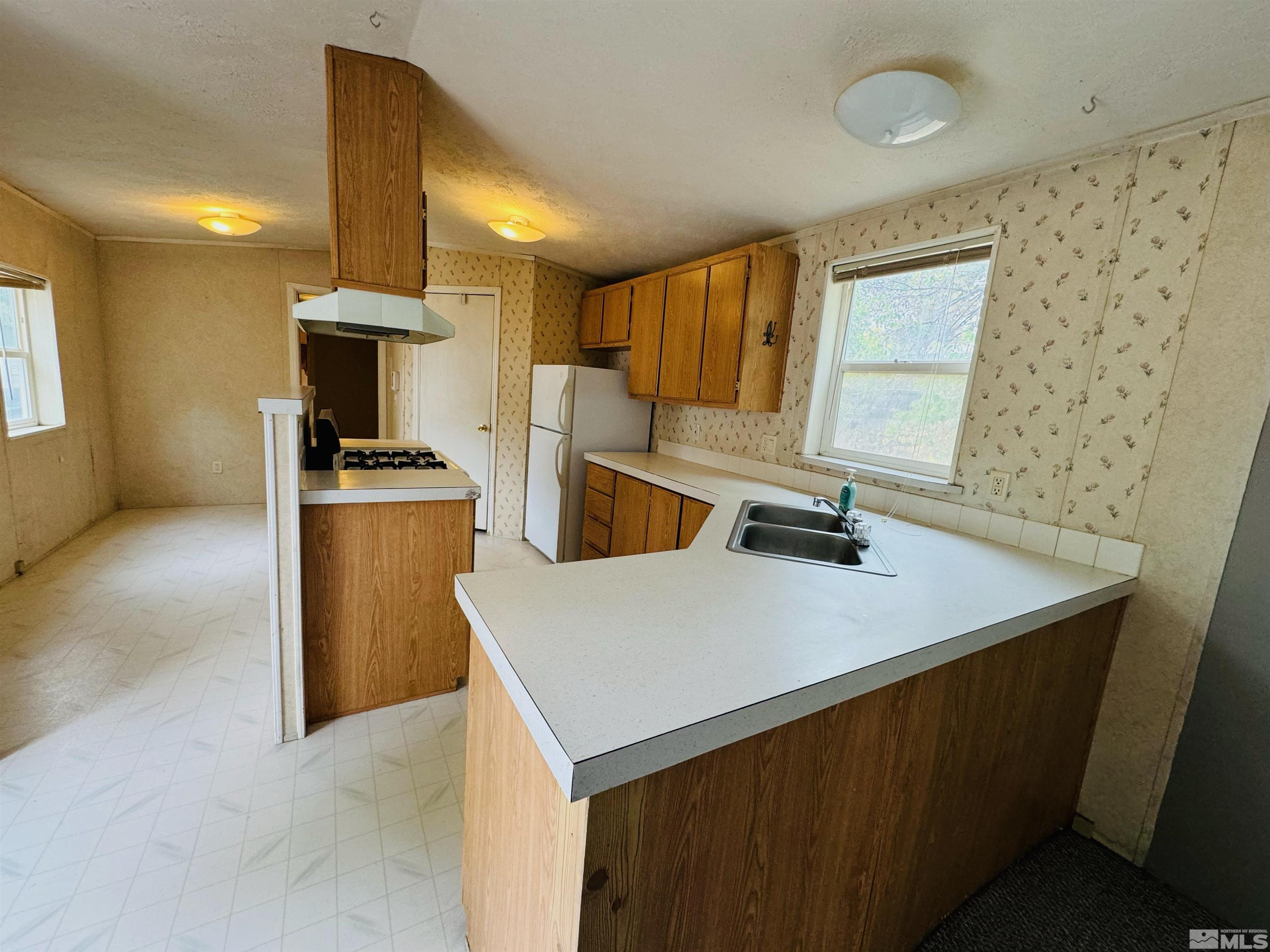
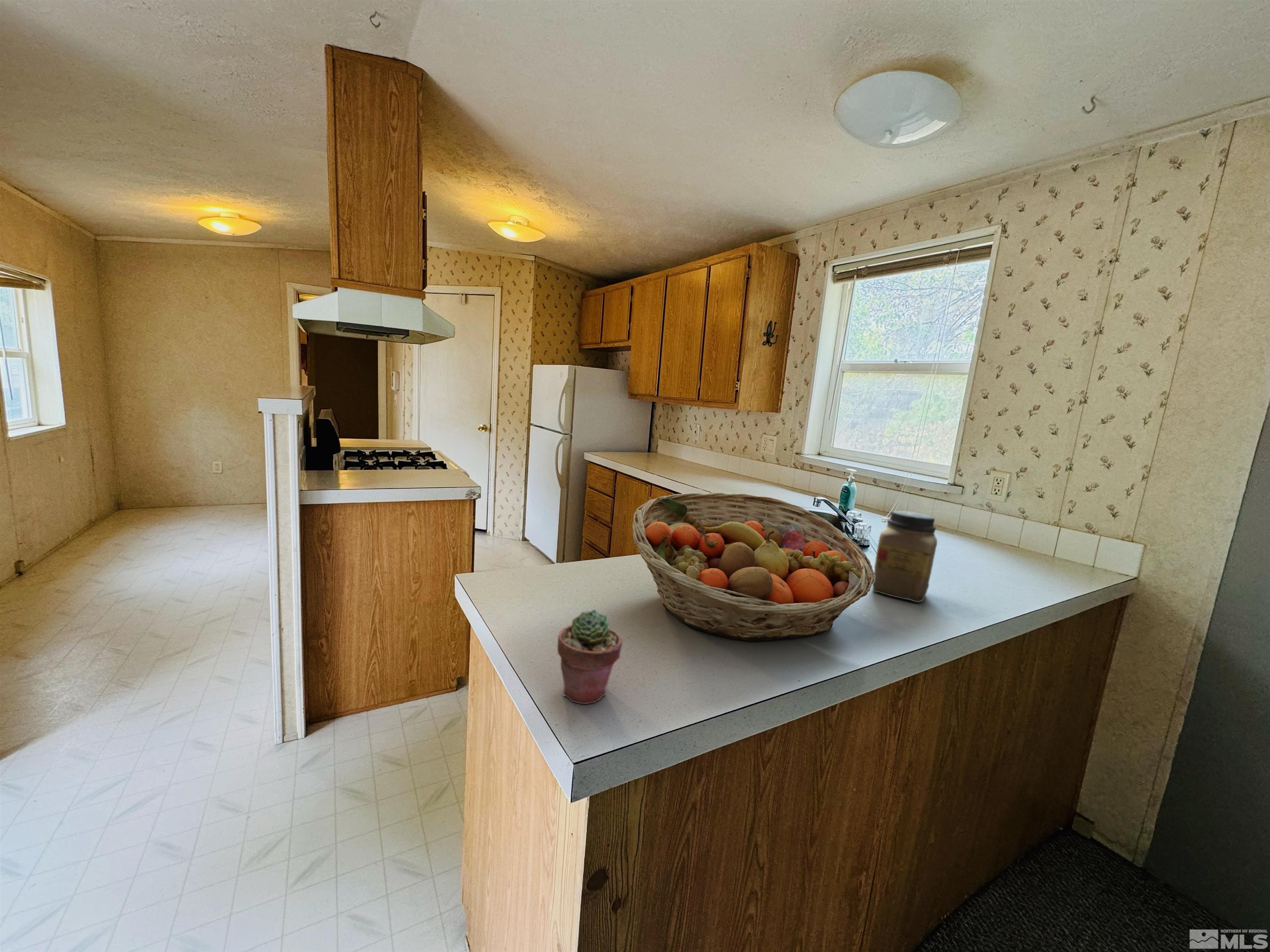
+ potted succulent (589, 653)
+ jar (906, 553)
+ fruit basket (748, 558)
